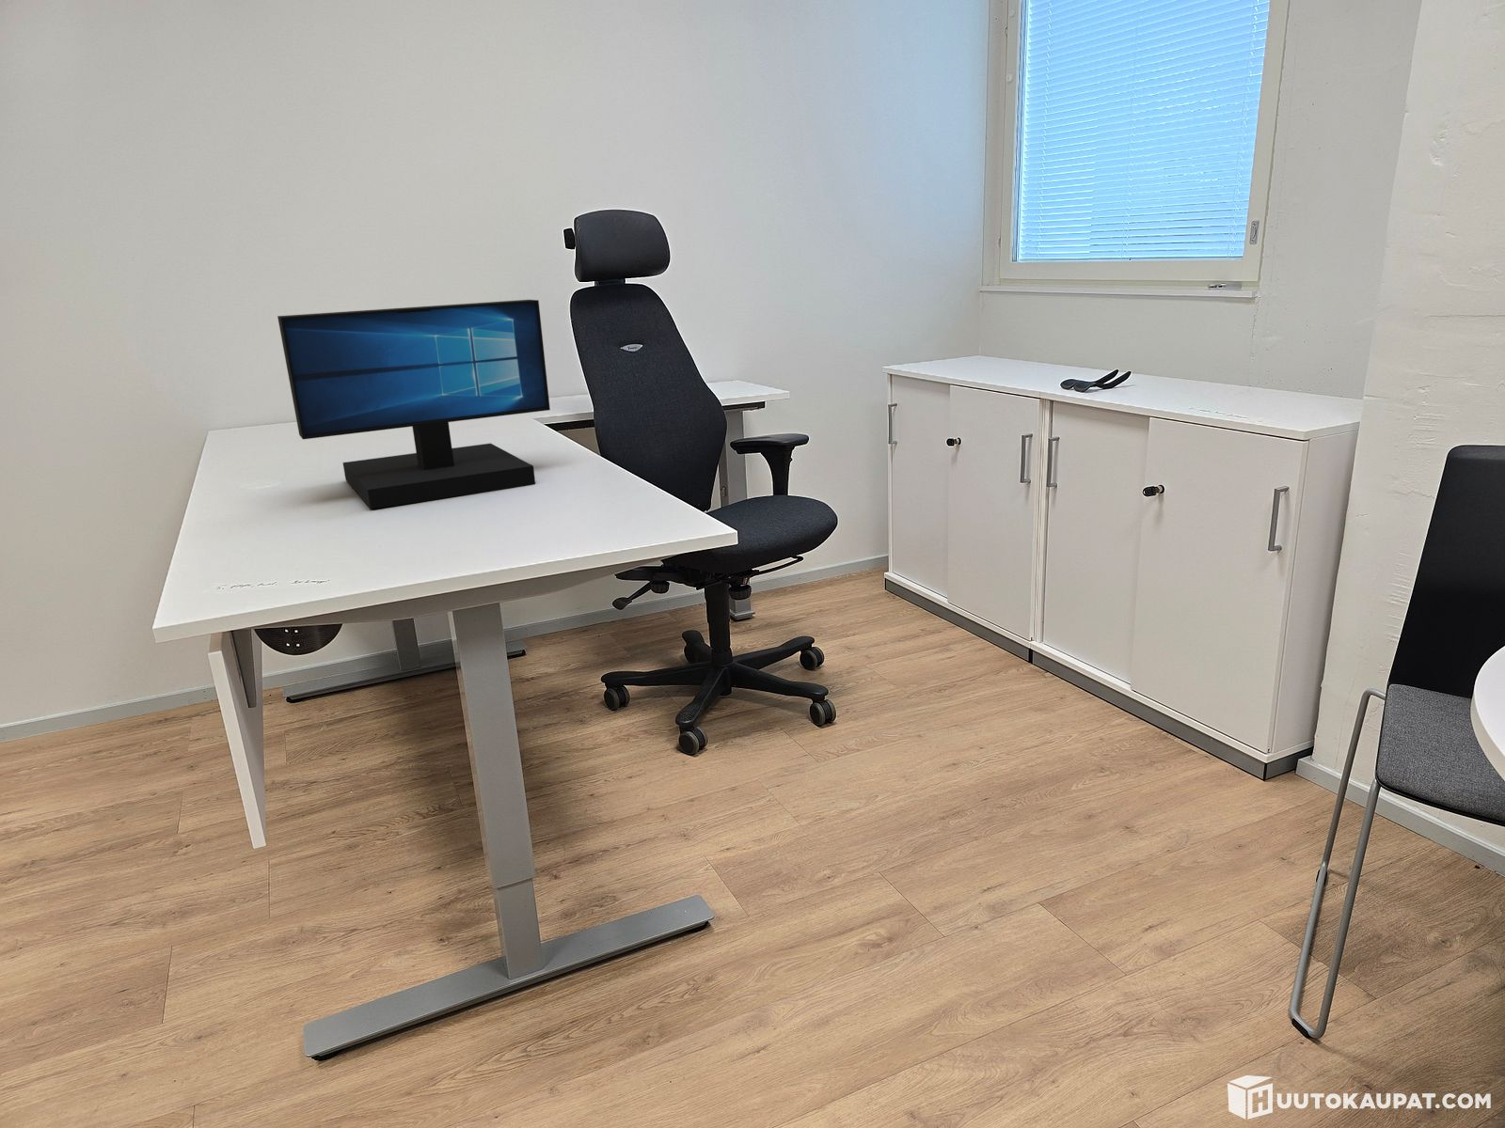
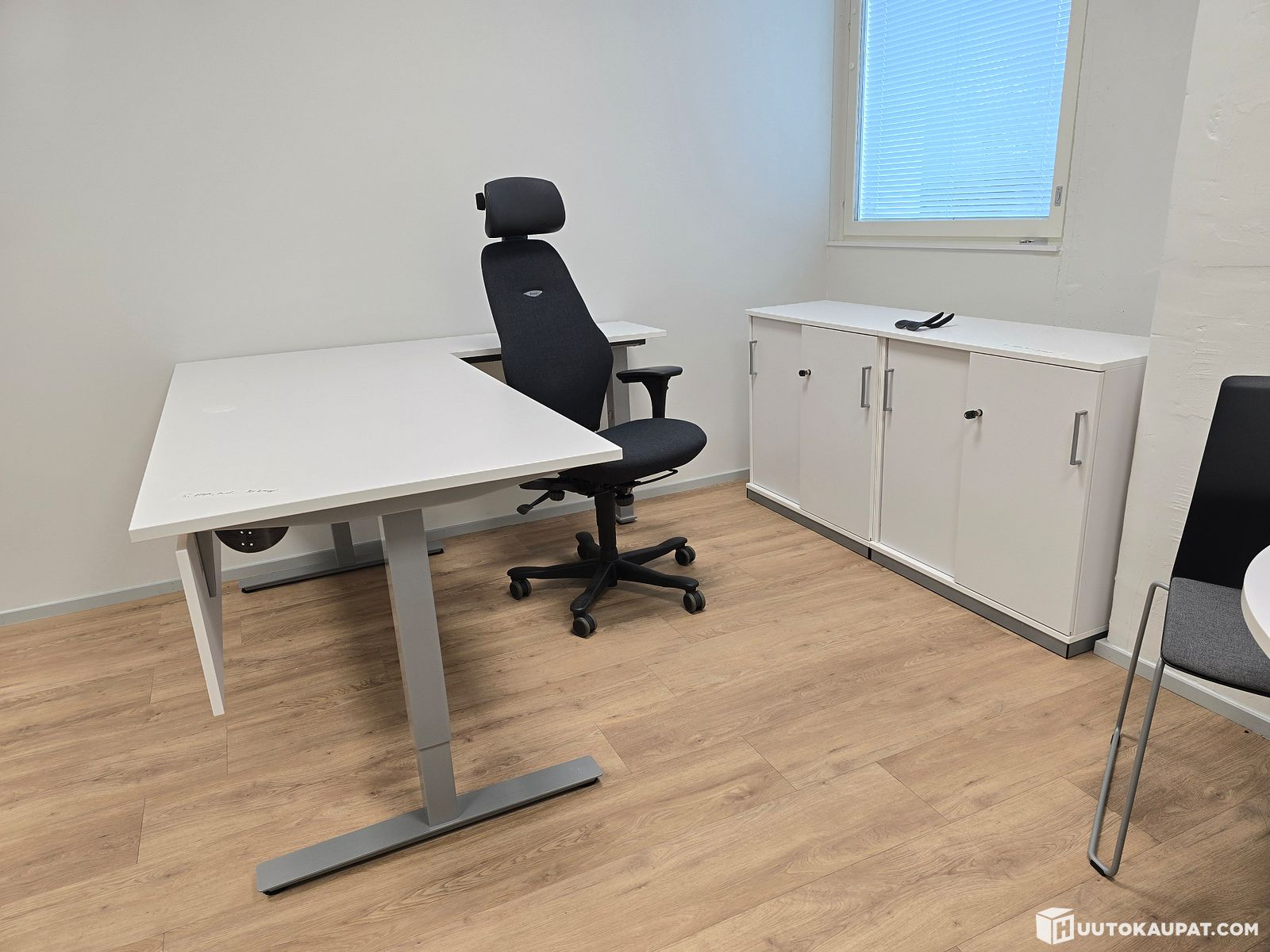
- monitor (424, 397)
